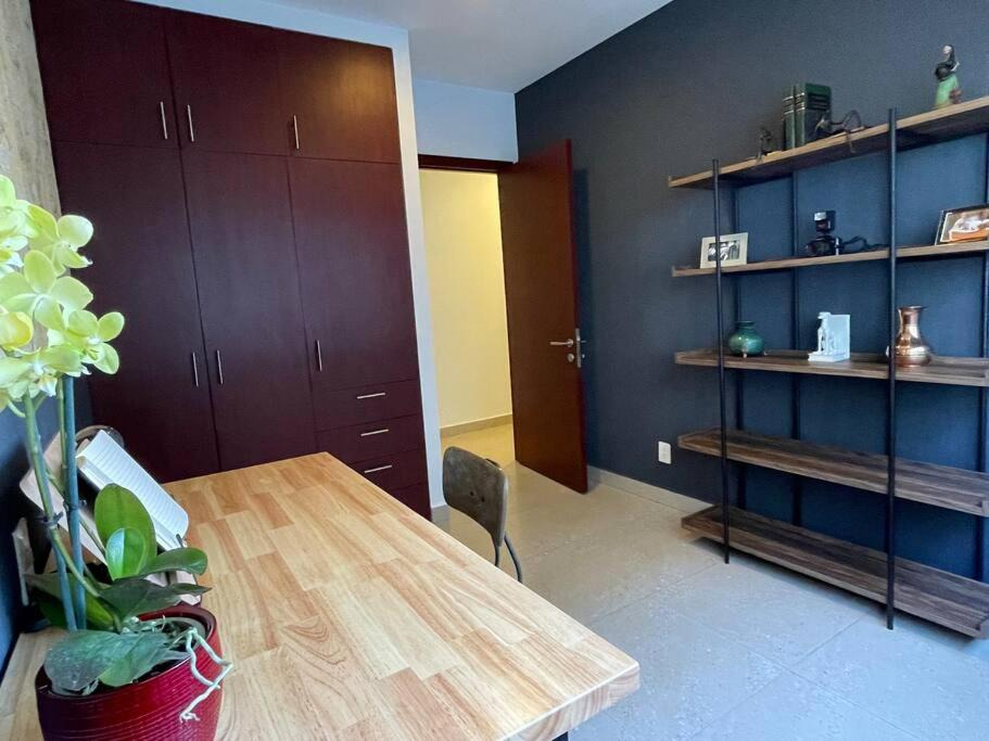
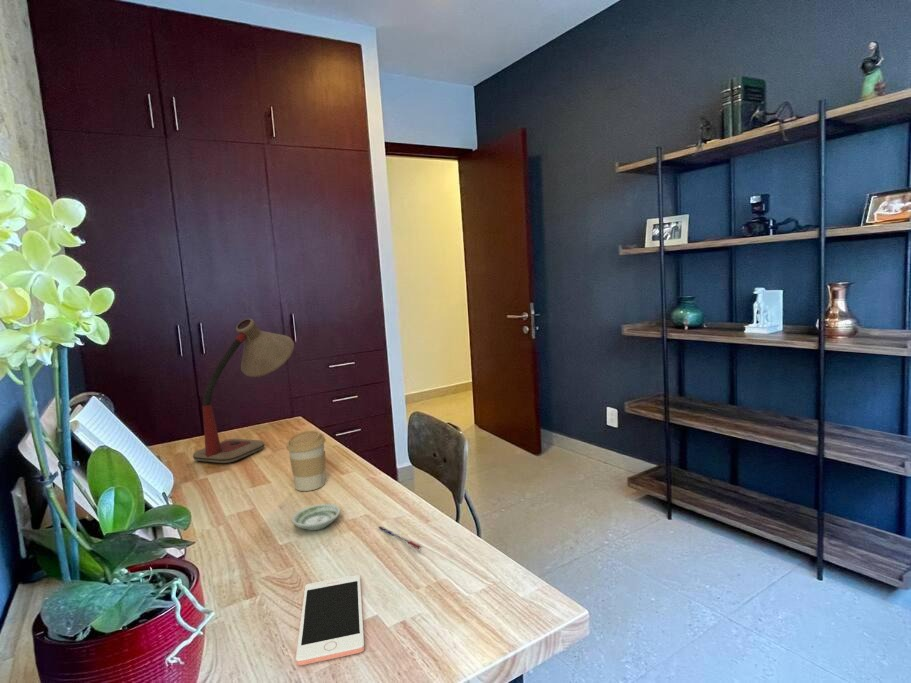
+ coffee cup (307, 460)
+ saucer (316, 519)
+ desk lamp (246, 375)
+ pen (398, 536)
+ cell phone (332, 614)
